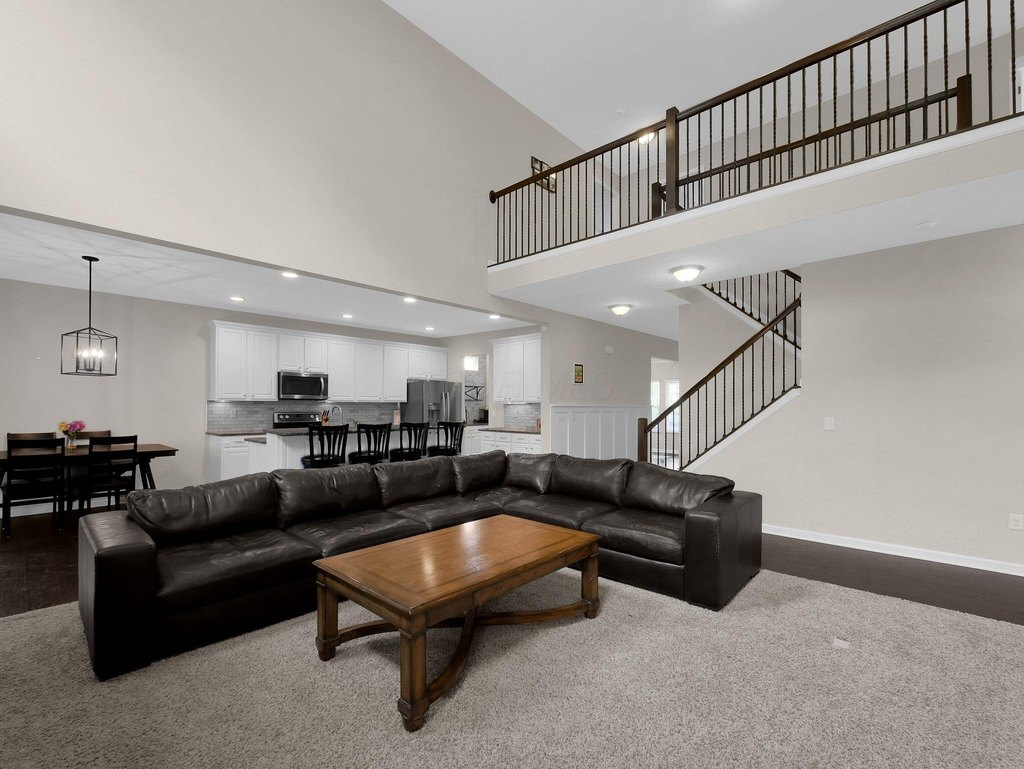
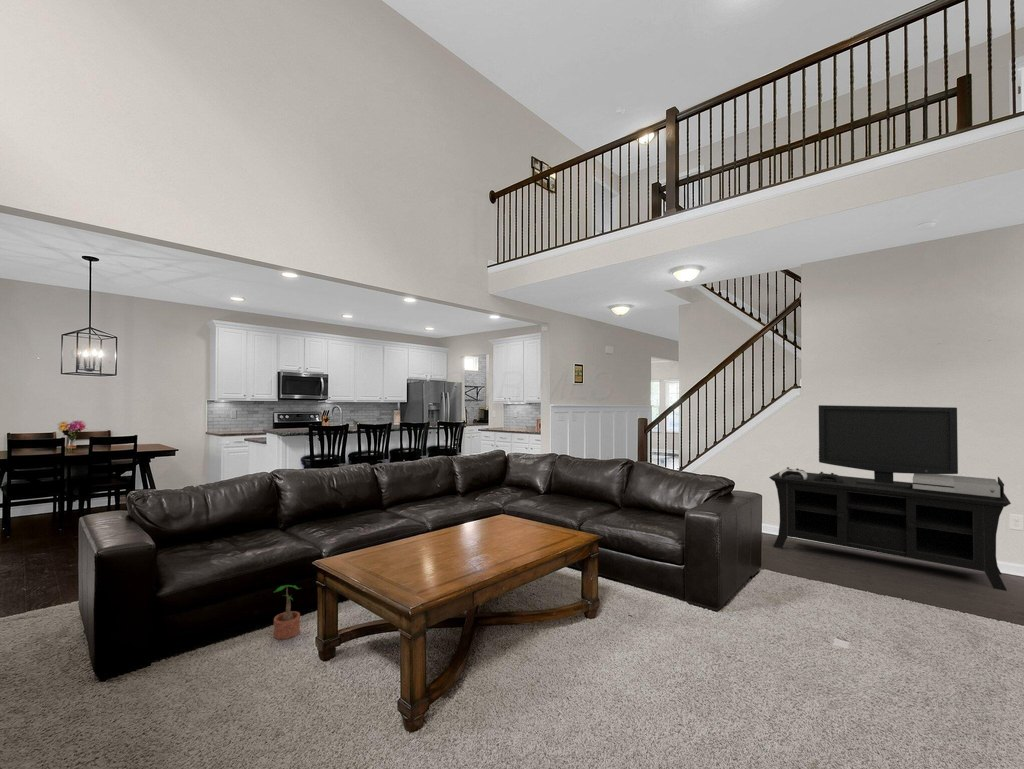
+ potted plant (287, 608)
+ media console (877, 482)
